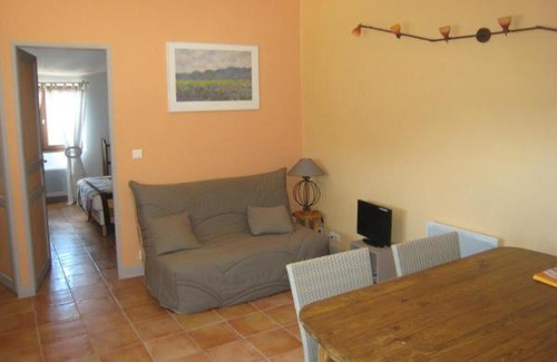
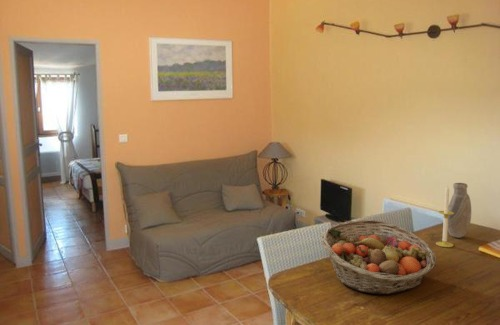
+ fruit basket (377, 254)
+ candle (446, 215)
+ vase (458, 210)
